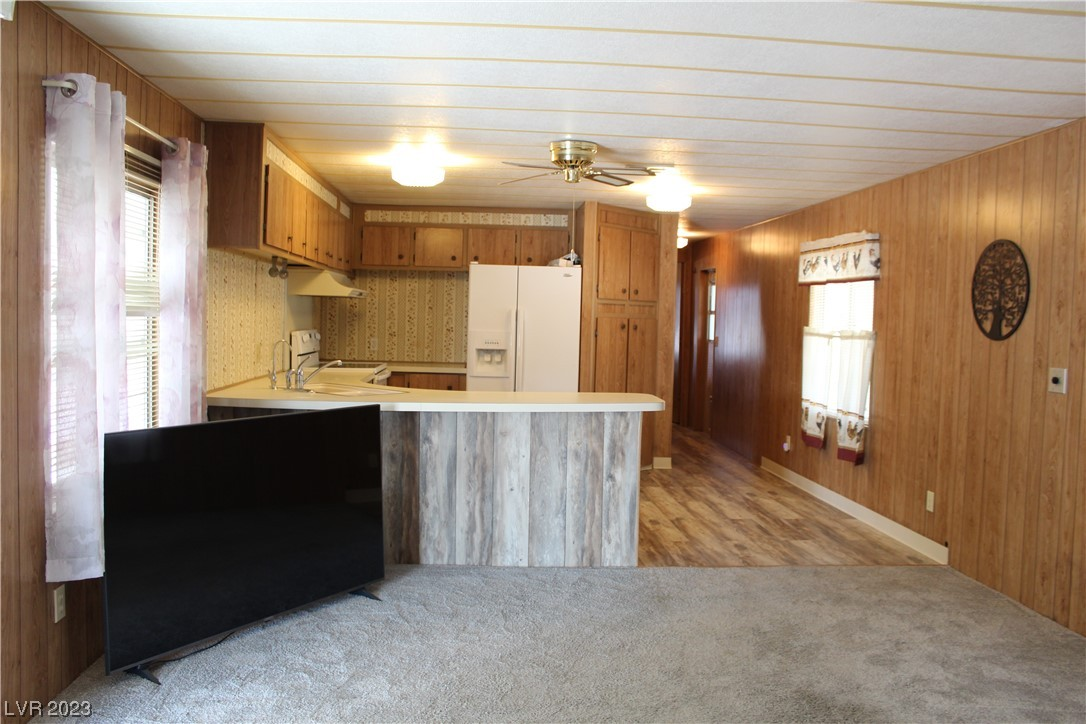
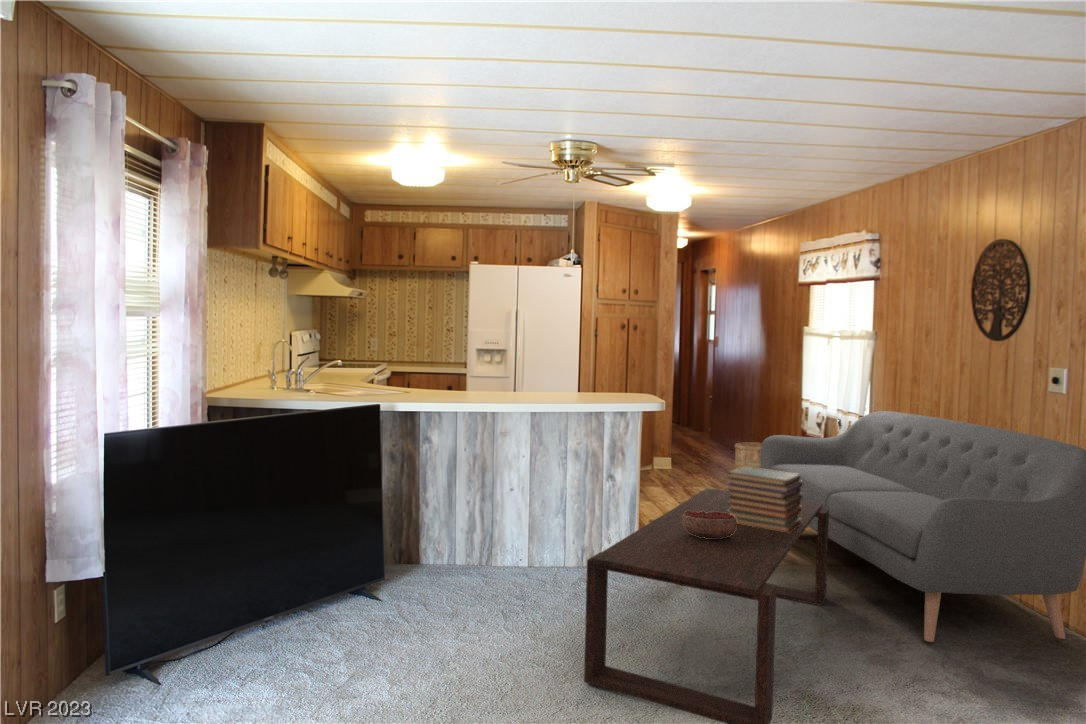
+ book stack (763, 497)
+ coffee table (724, 580)
+ wooden bucket (754, 459)
+ decorative bowl (709, 522)
+ sofa (899, 500)
